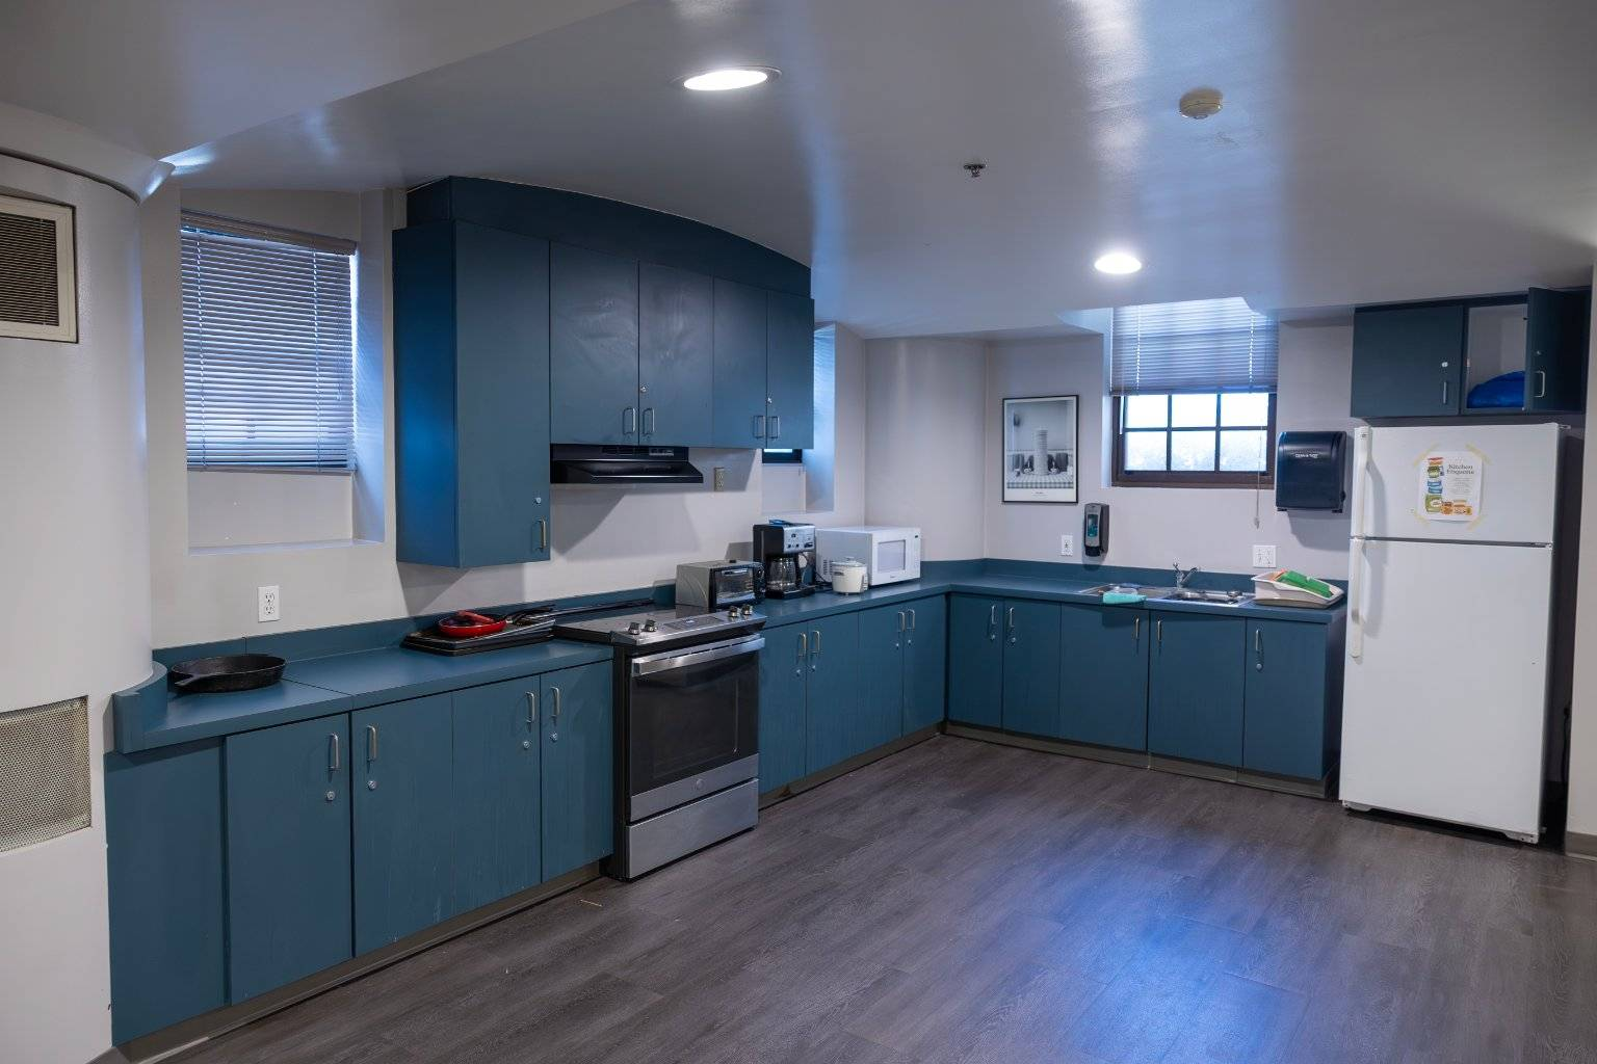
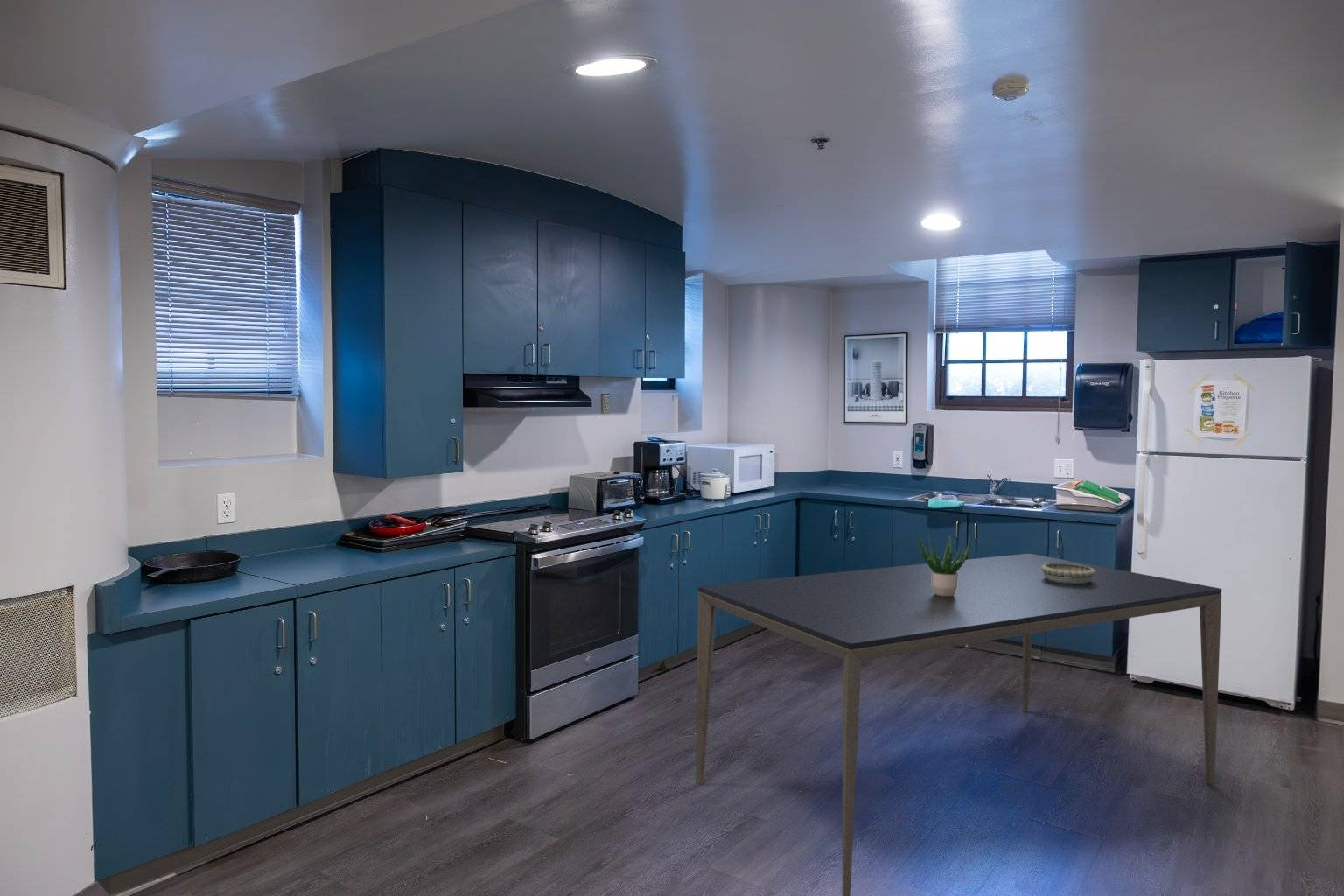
+ potted plant (943, 560)
+ decorative bowl (1068, 572)
+ dining table (953, 646)
